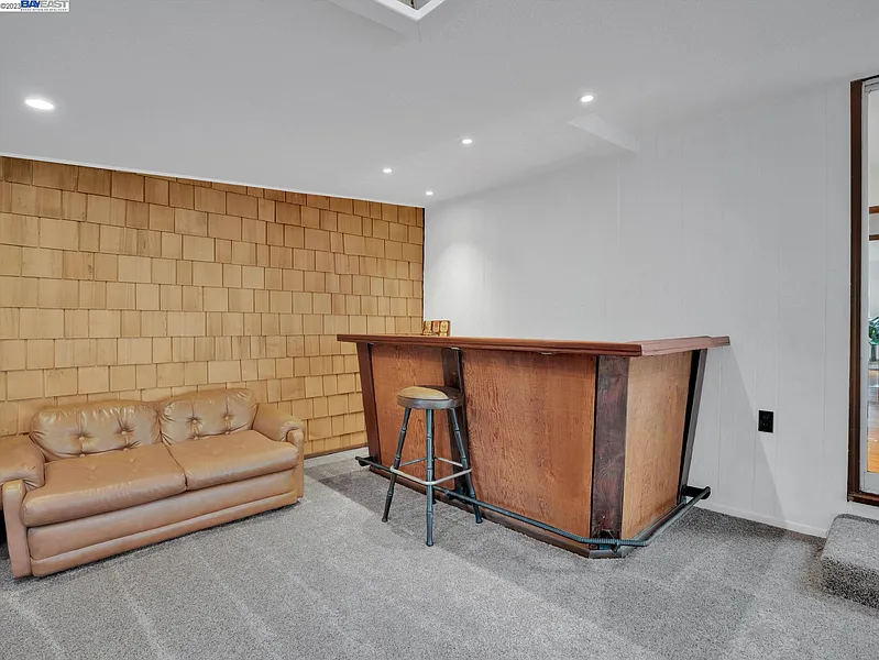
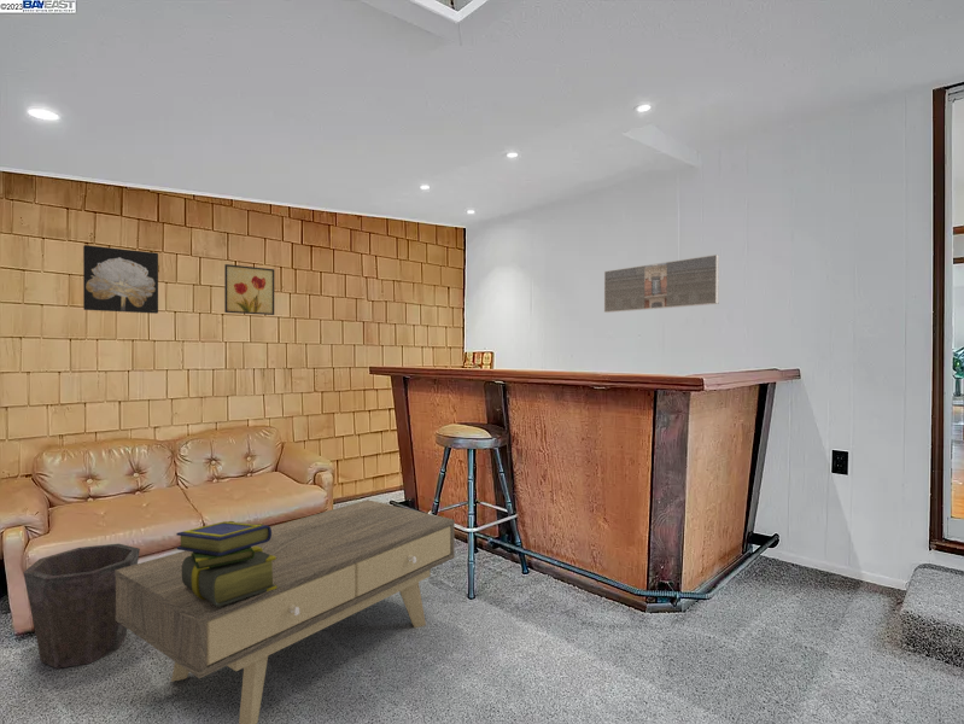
+ stack of books (224, 556)
+ wall art (122, 280)
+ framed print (656, 286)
+ wall art (250, 290)
+ coffee table (310, 595)
+ waste bin (84, 603)
